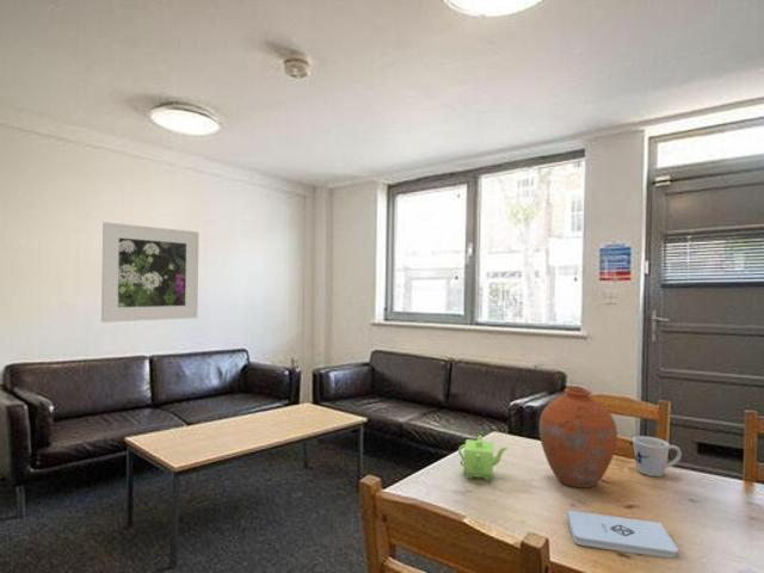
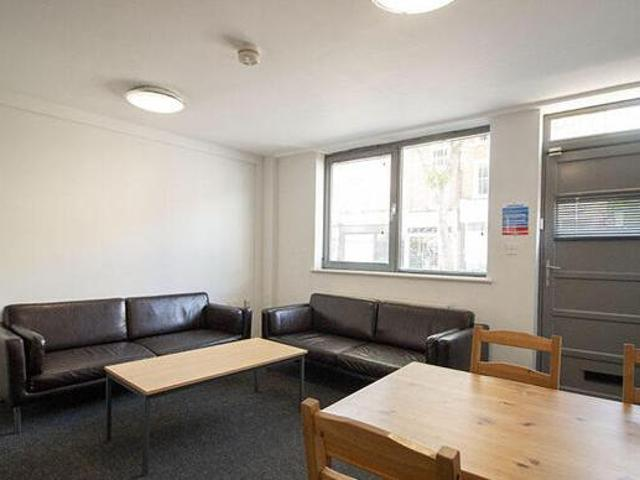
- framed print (153, 273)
- mug (657, 456)
- notepad (618, 532)
- vase (577, 435)
- teapot (482, 457)
